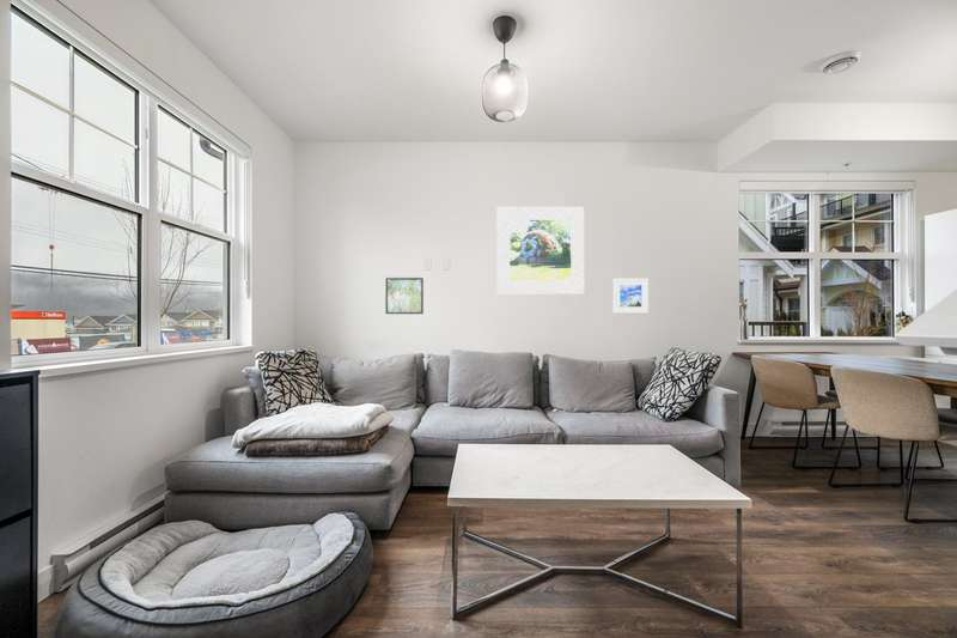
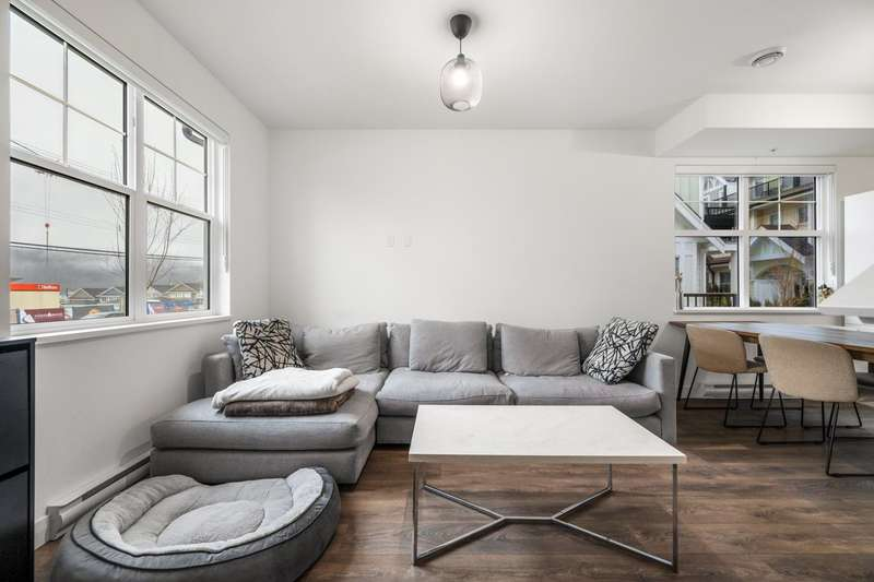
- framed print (630, 296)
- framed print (404, 296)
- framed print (540, 250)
